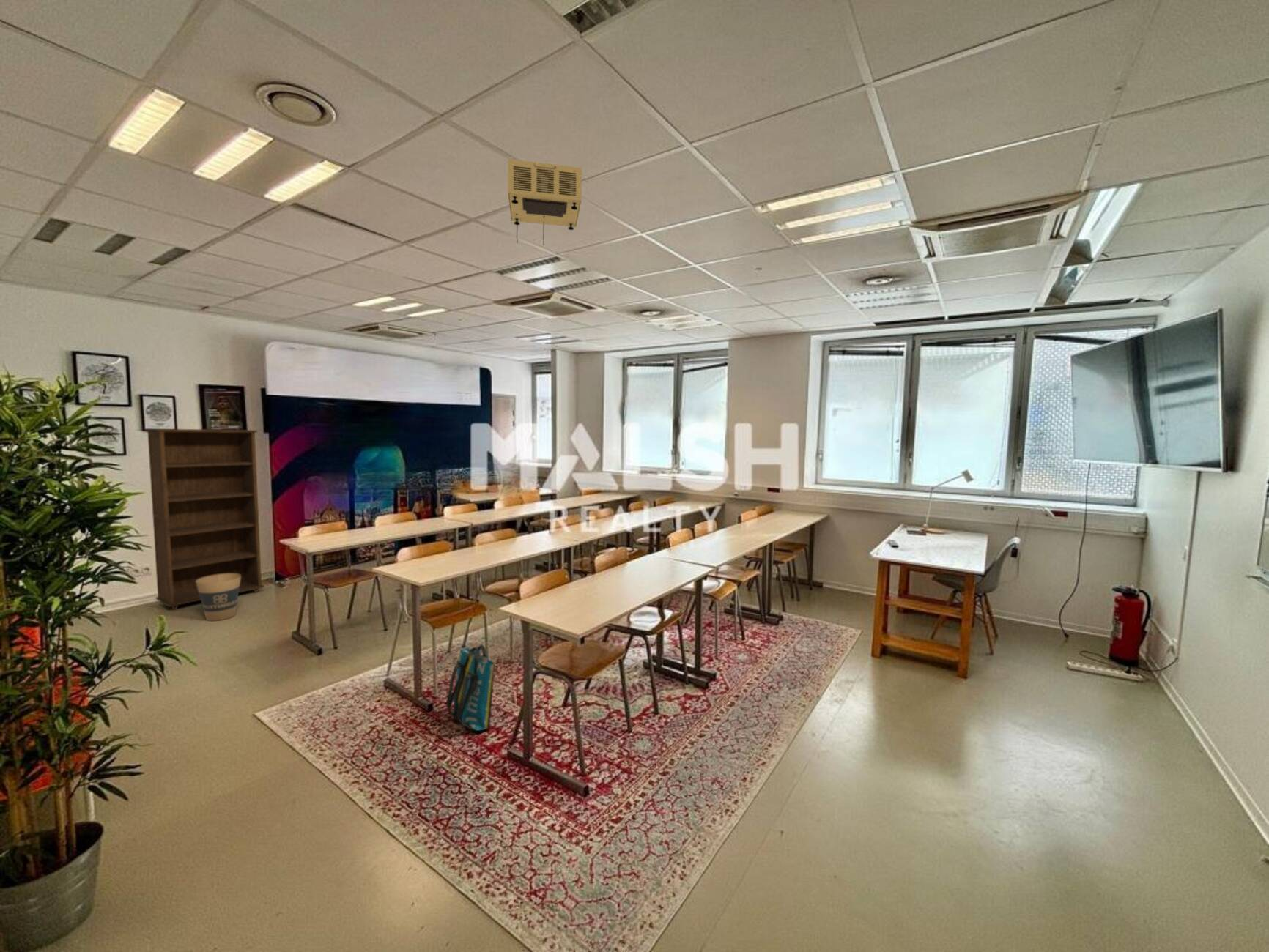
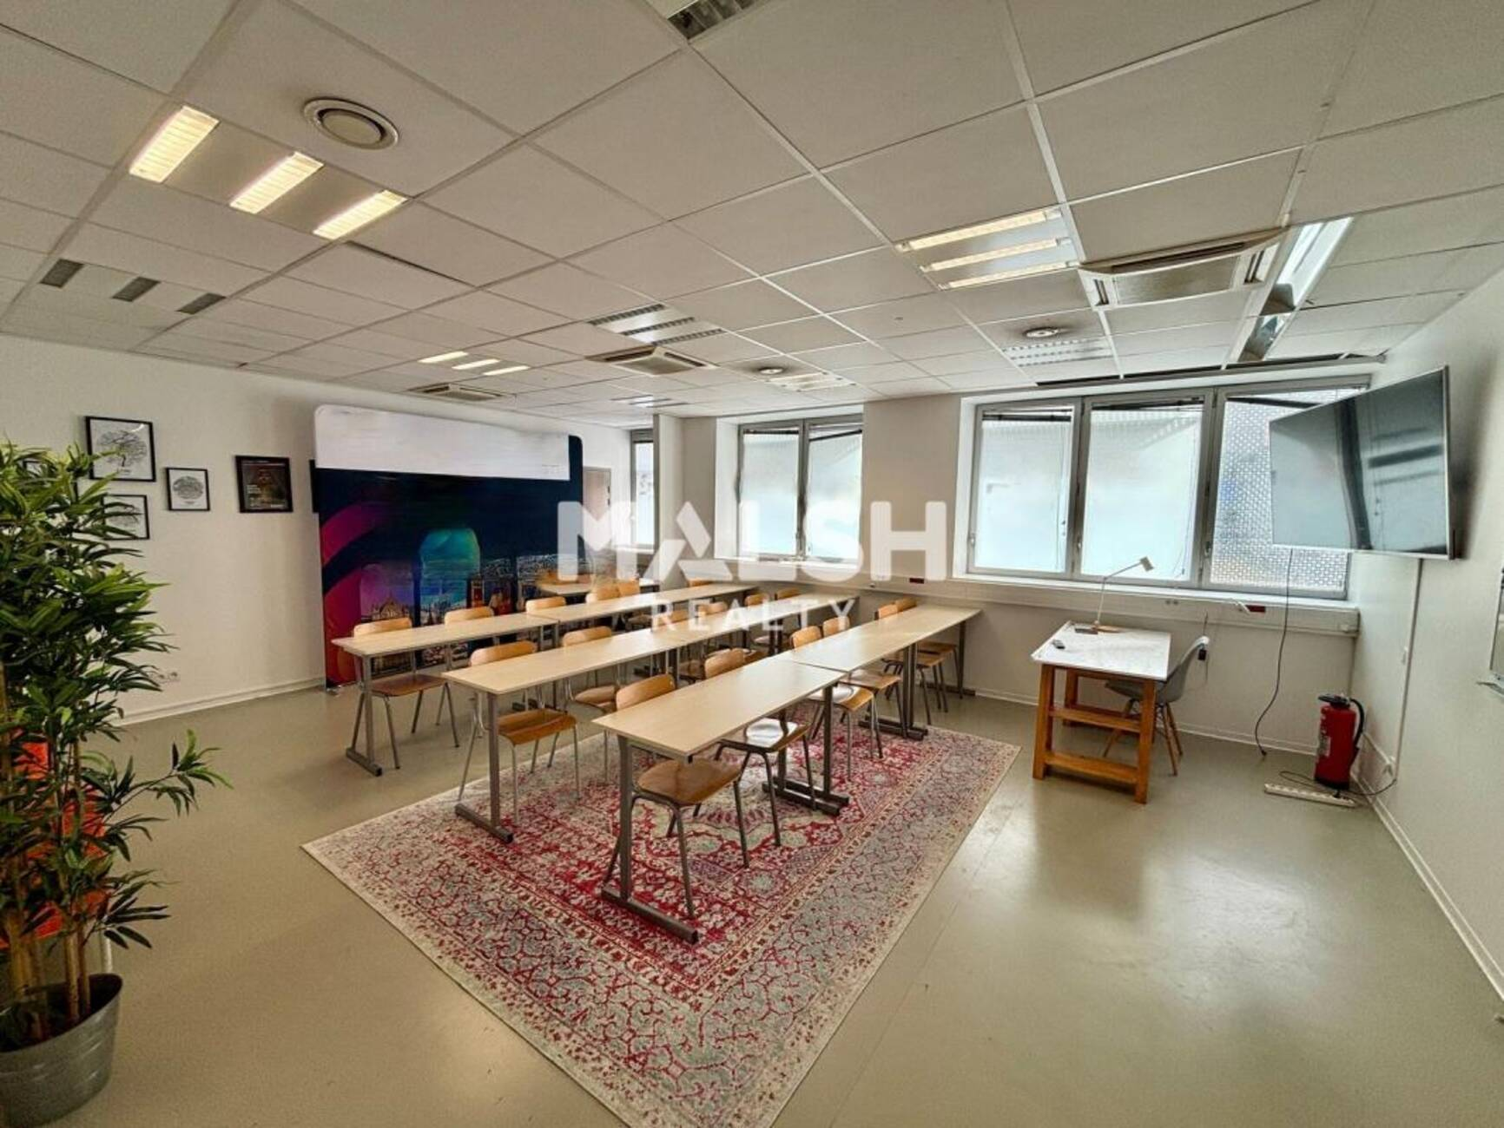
- bookcase (207, 514)
- tote bag (467, 687)
- projector (544, 200)
- trash can (220, 598)
